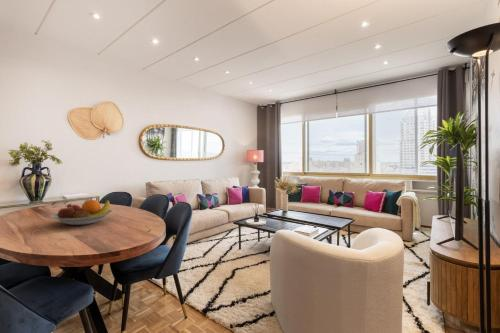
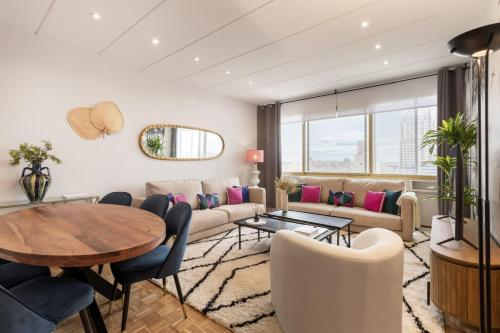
- fruit bowl (83, 211)
